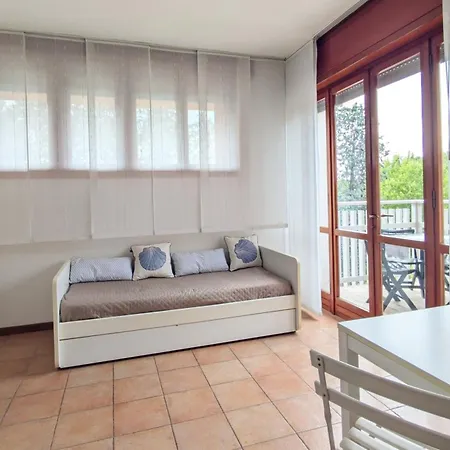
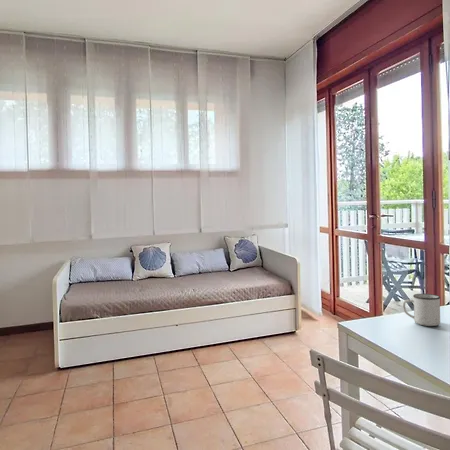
+ mug (421, 309)
